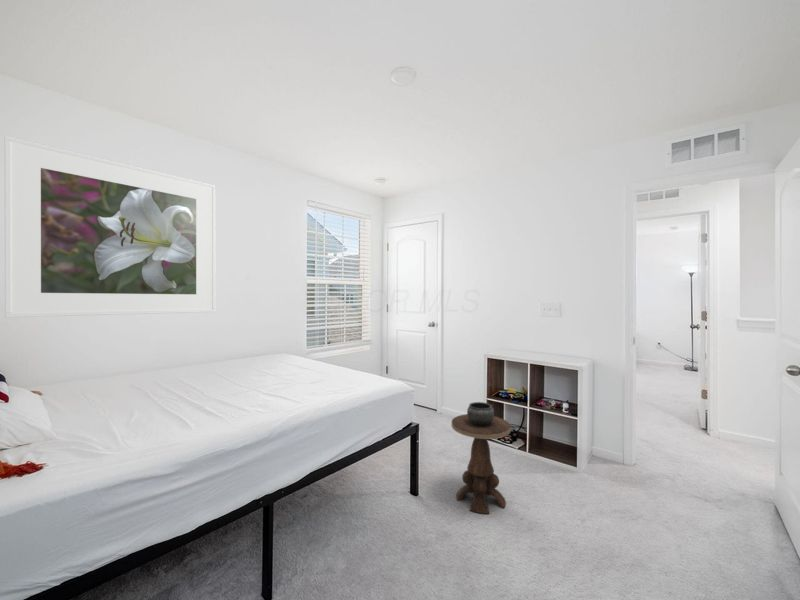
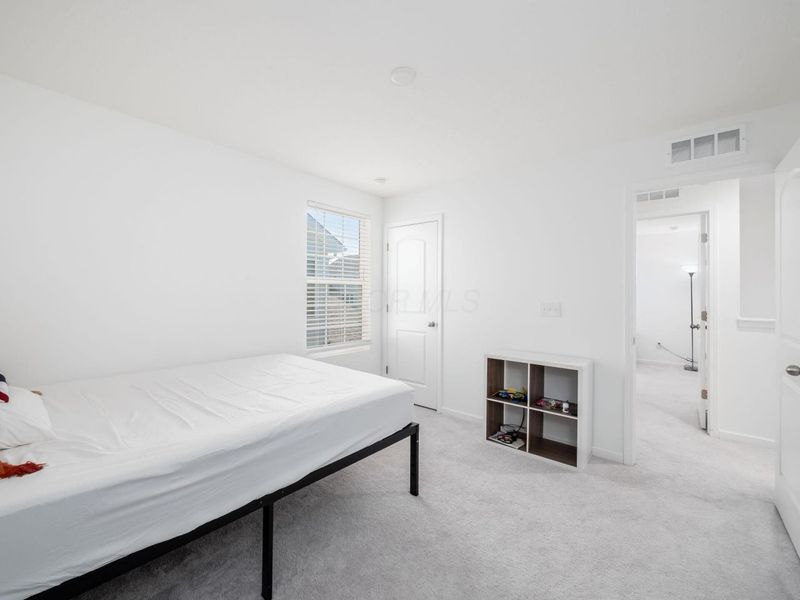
- side table (480, 452)
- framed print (128, 239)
